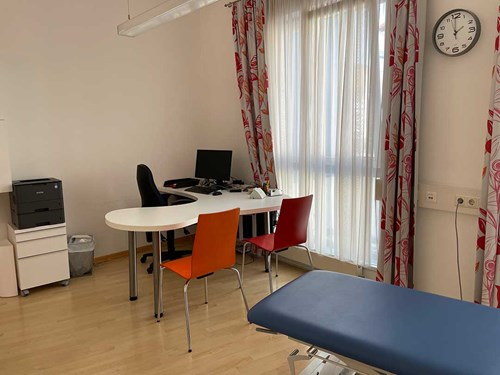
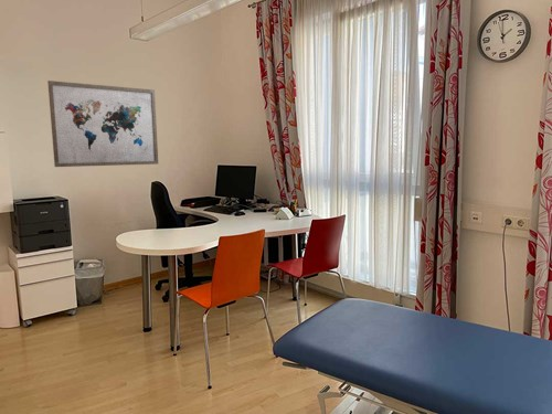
+ wall art (107, 126)
